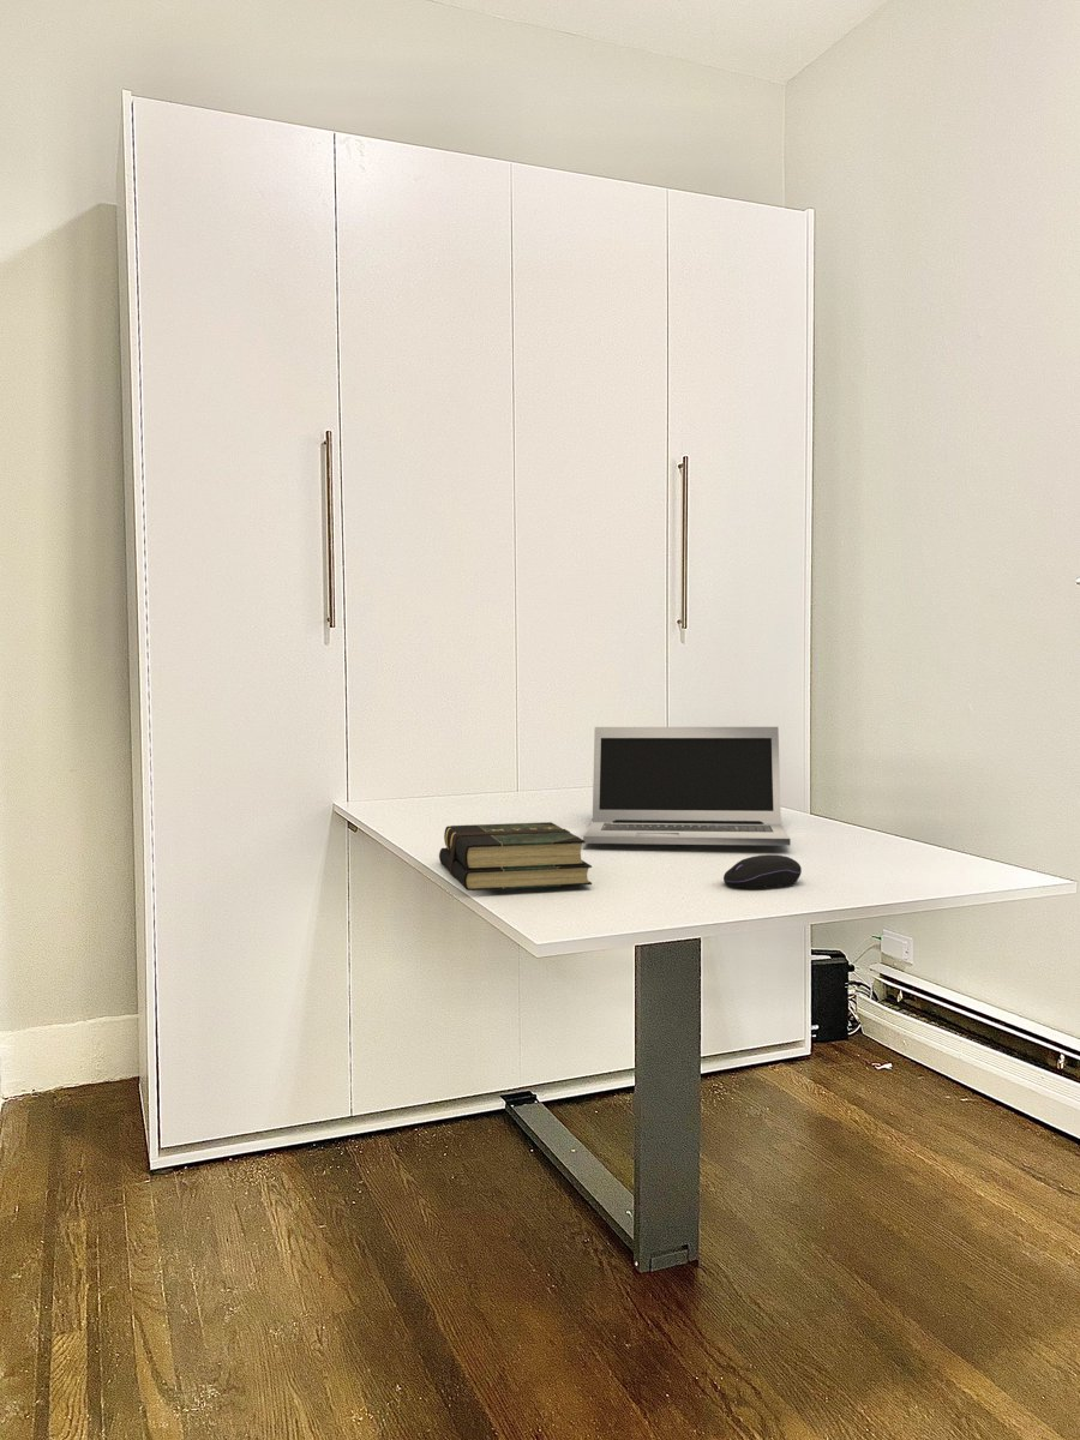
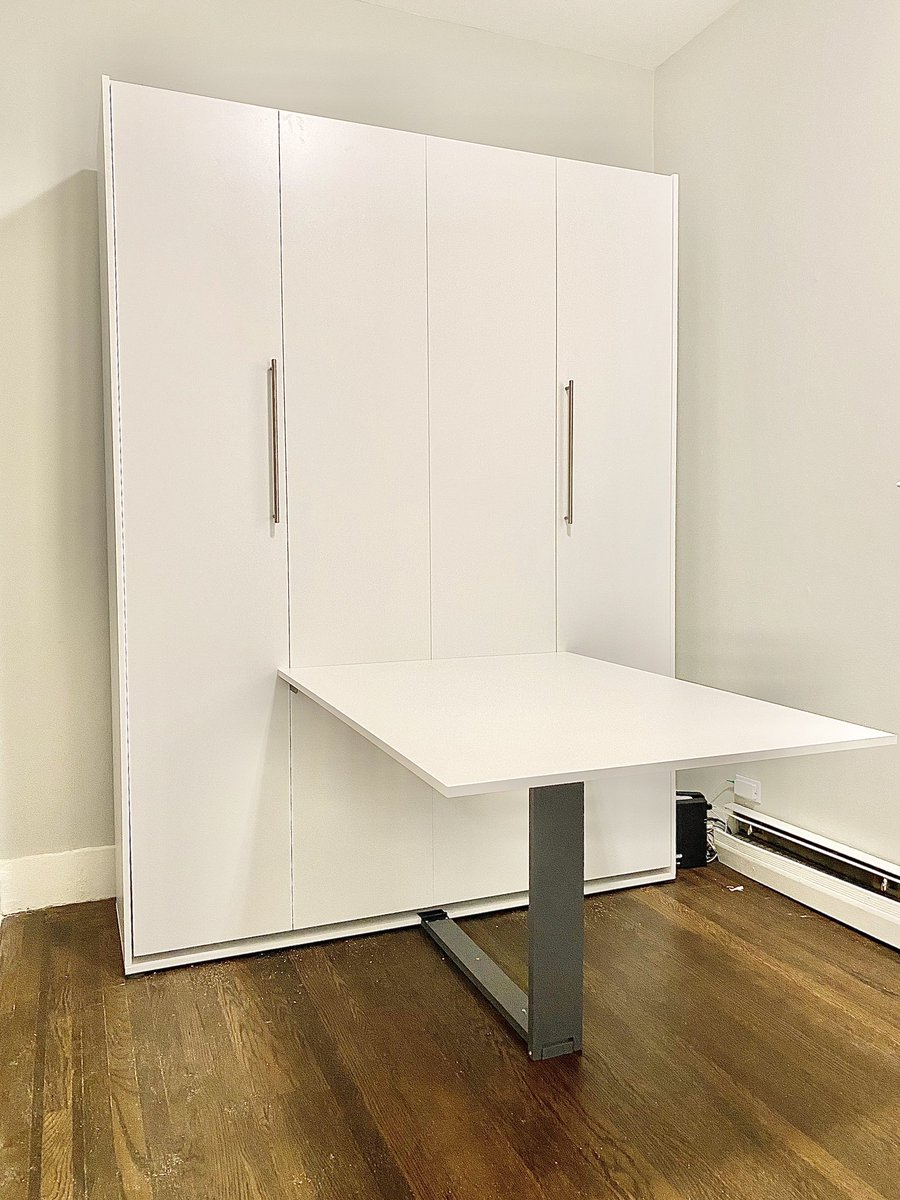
- book (511, 853)
- laptop (685, 782)
- computer mouse (762, 869)
